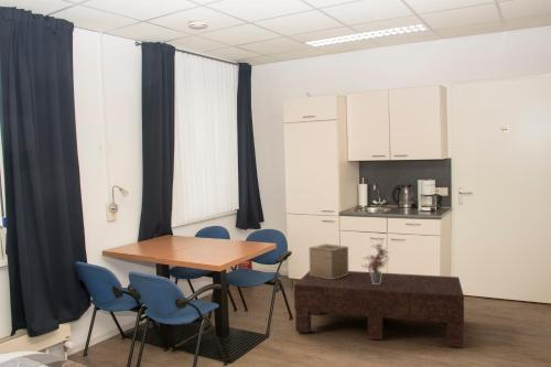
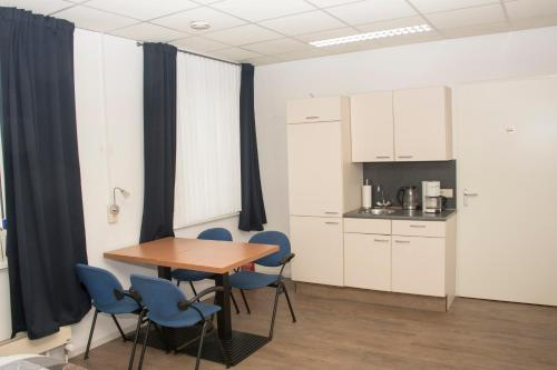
- decorative box (328, 260)
- potted plant (377, 259)
- coffee table (378, 303)
